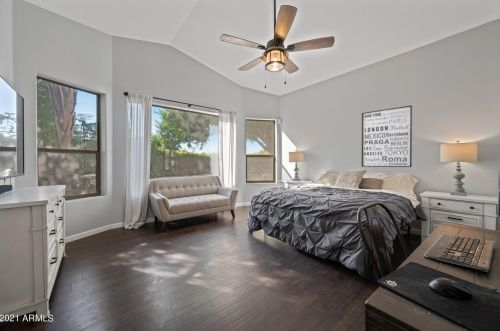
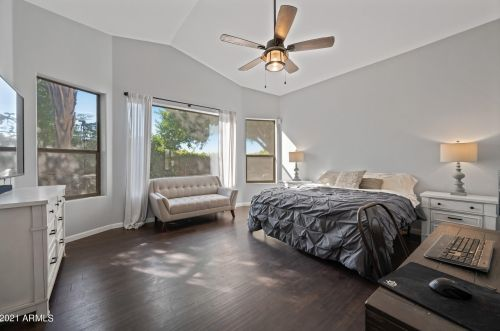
- wall art (385, 138)
